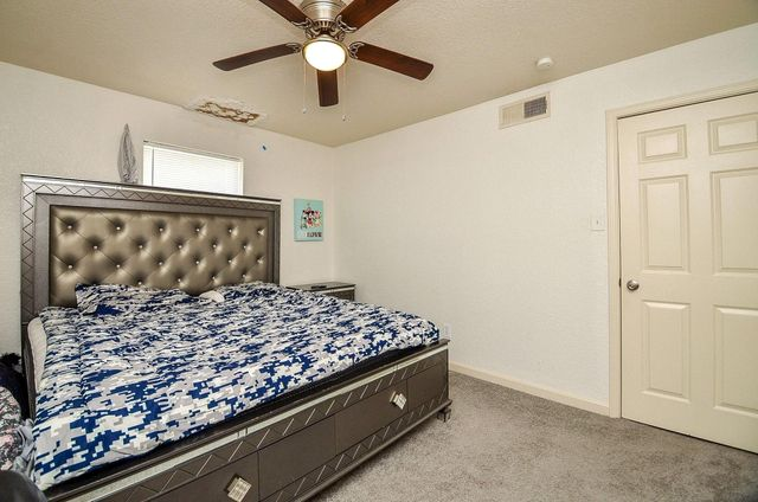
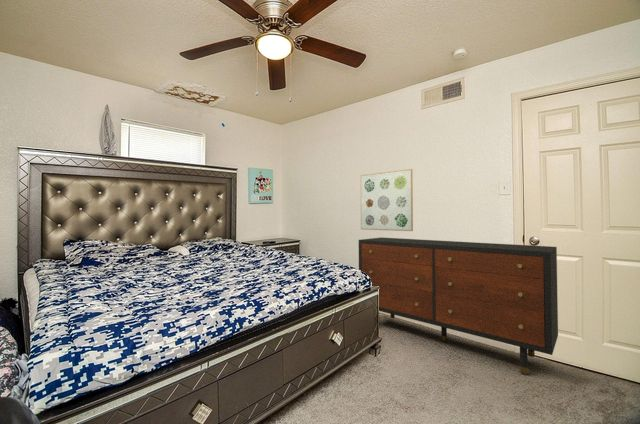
+ dresser (443, 291)
+ wall art (384, 201)
